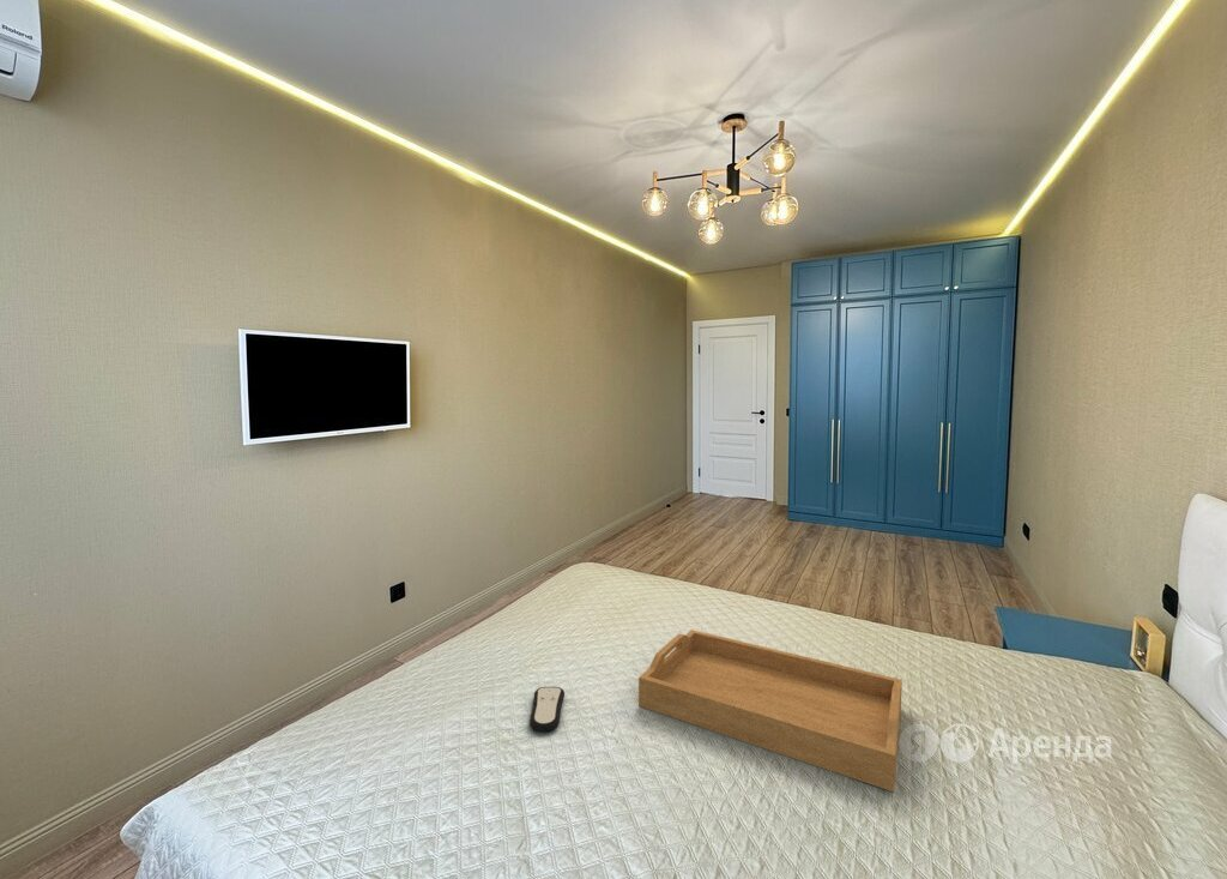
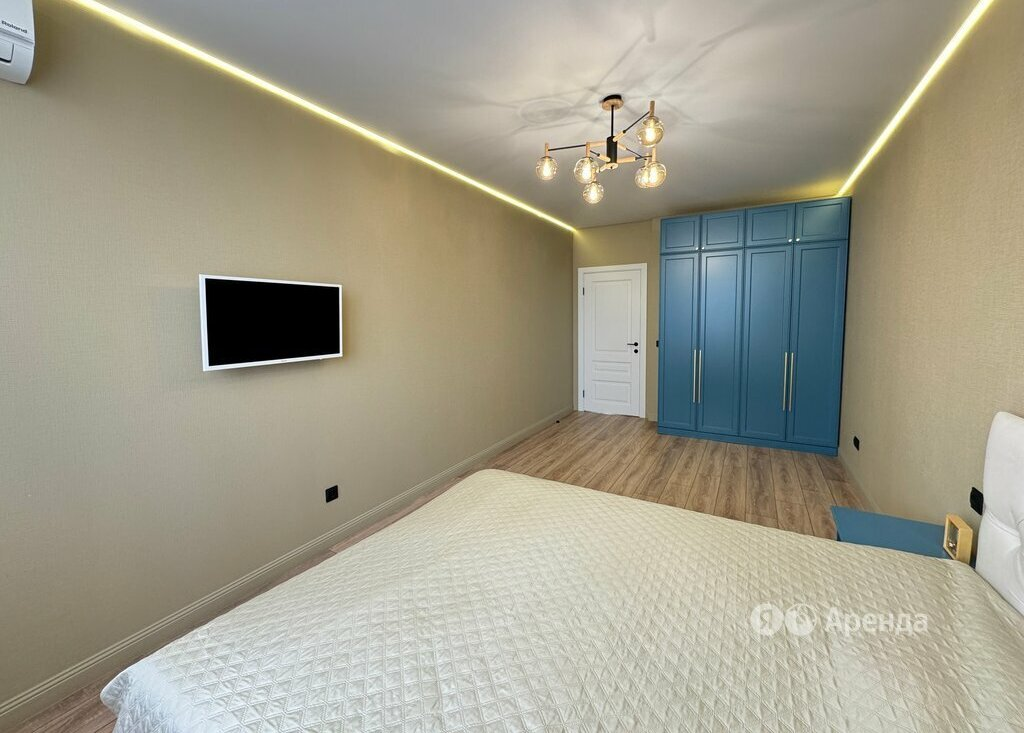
- remote control (546, 708)
- serving tray (769, 688)
